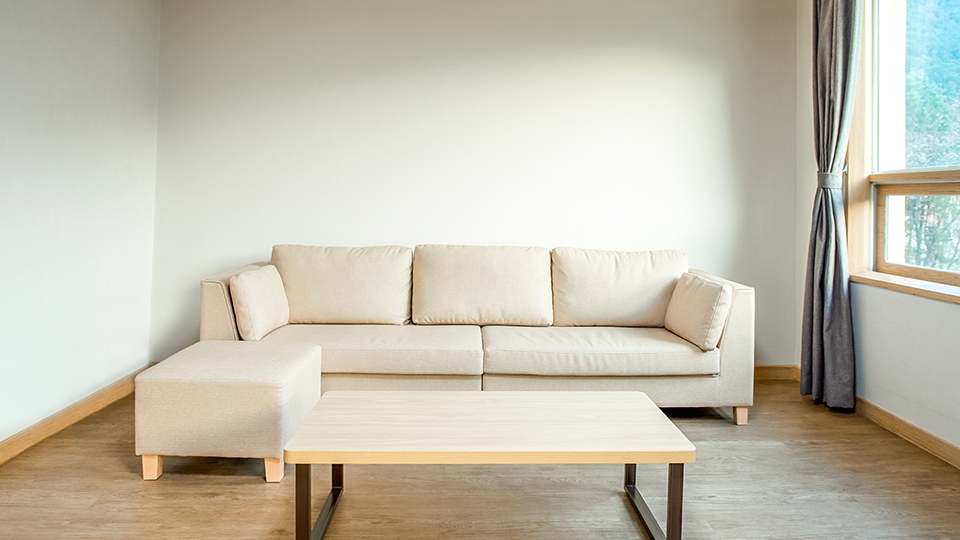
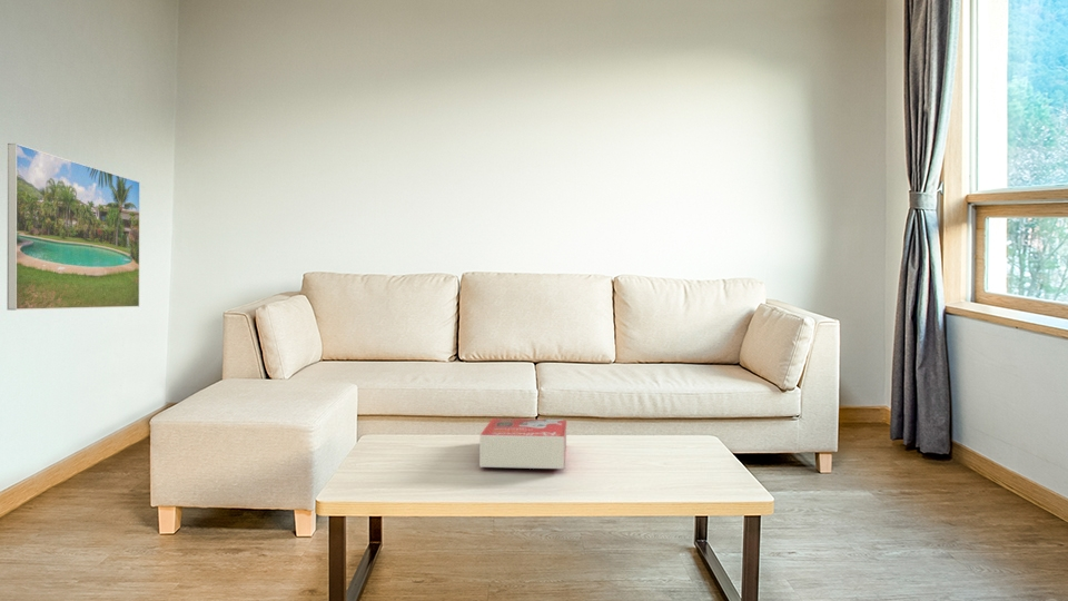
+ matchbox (525, 442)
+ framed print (82, 236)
